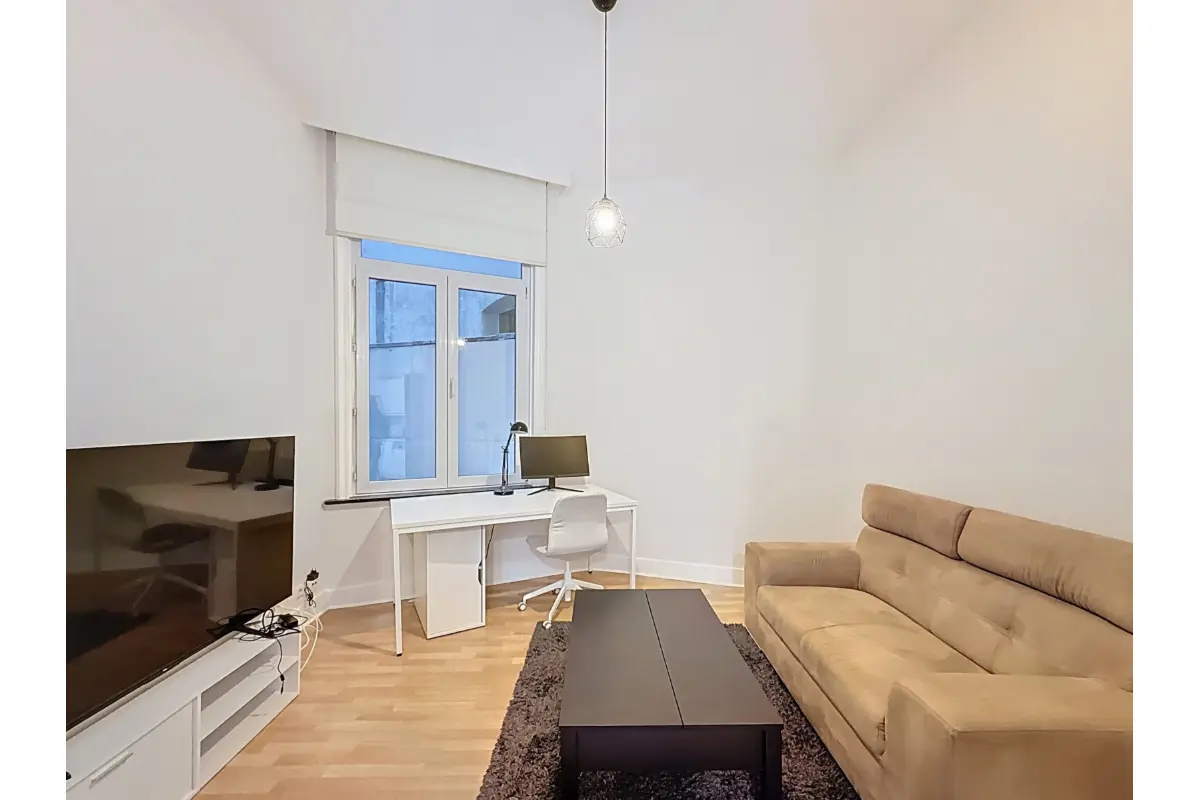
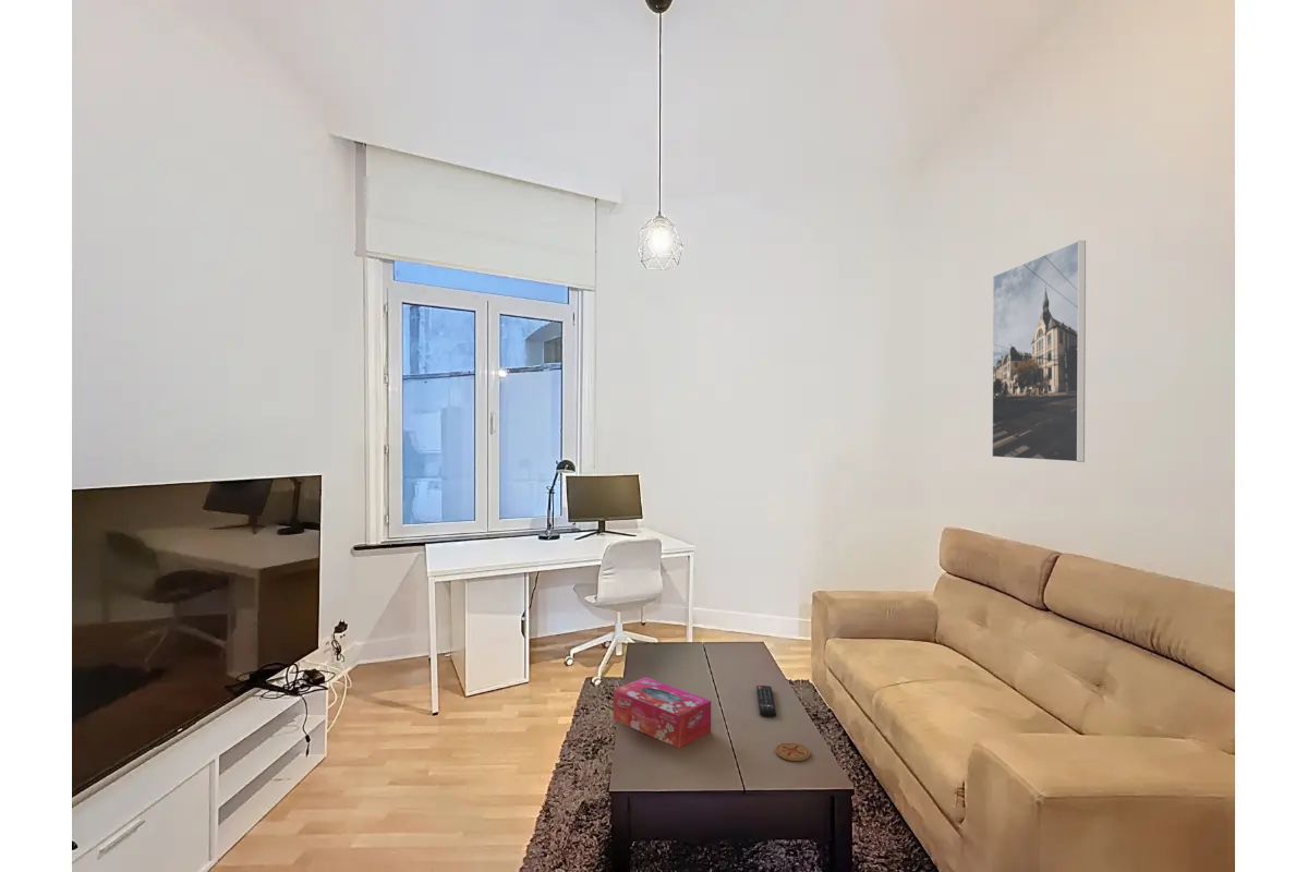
+ remote control (765, 700)
+ tissue box (661, 710)
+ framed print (1033, 360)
+ coaster (792, 751)
